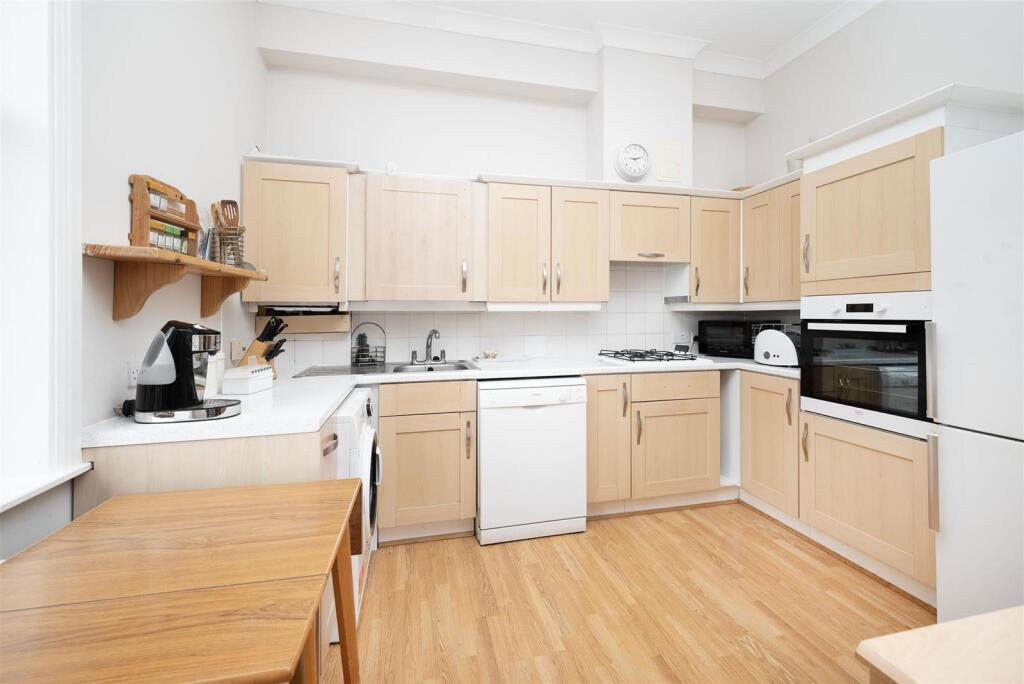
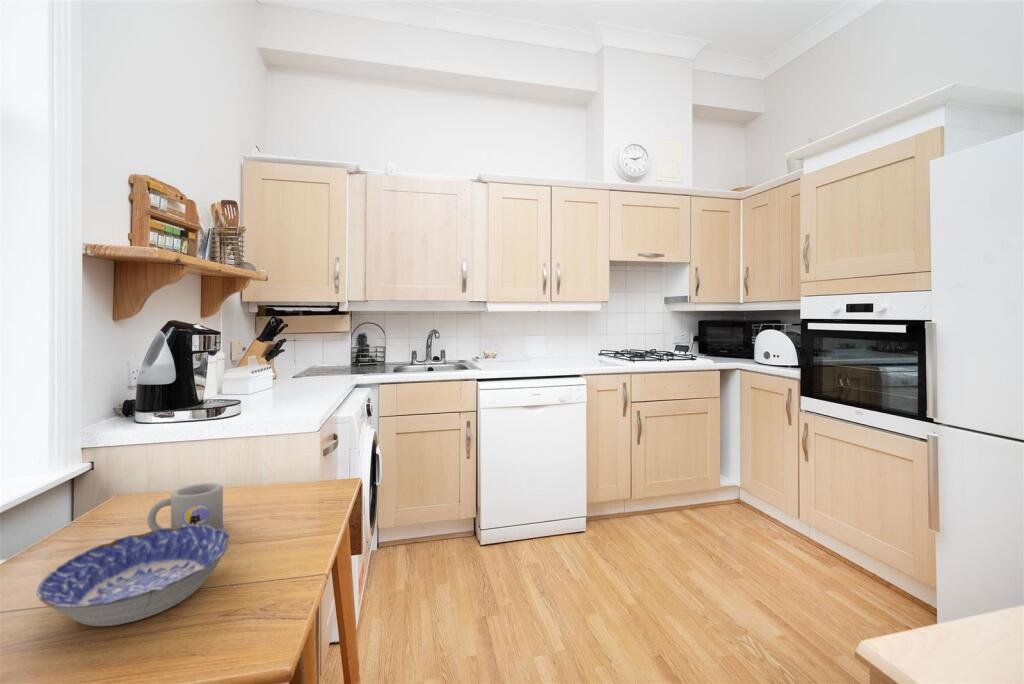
+ bowl (144, 576)
+ mug (186, 512)
